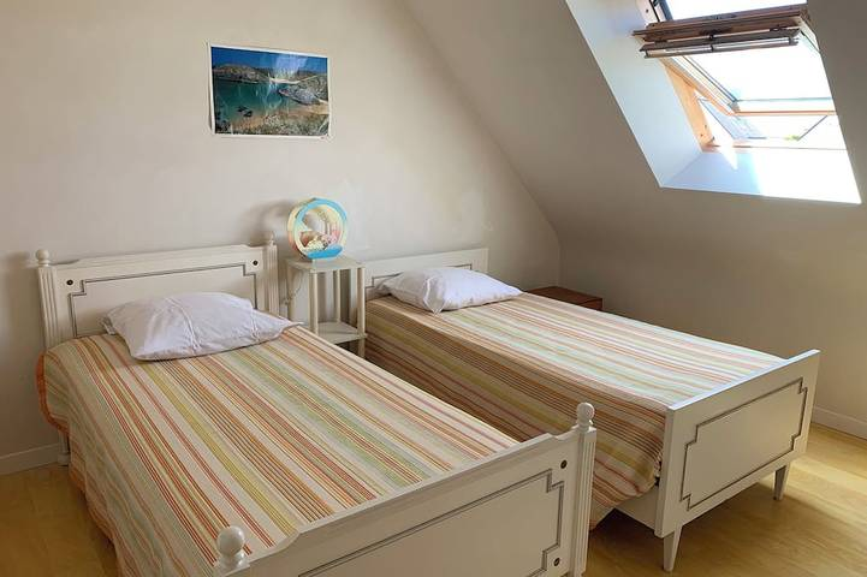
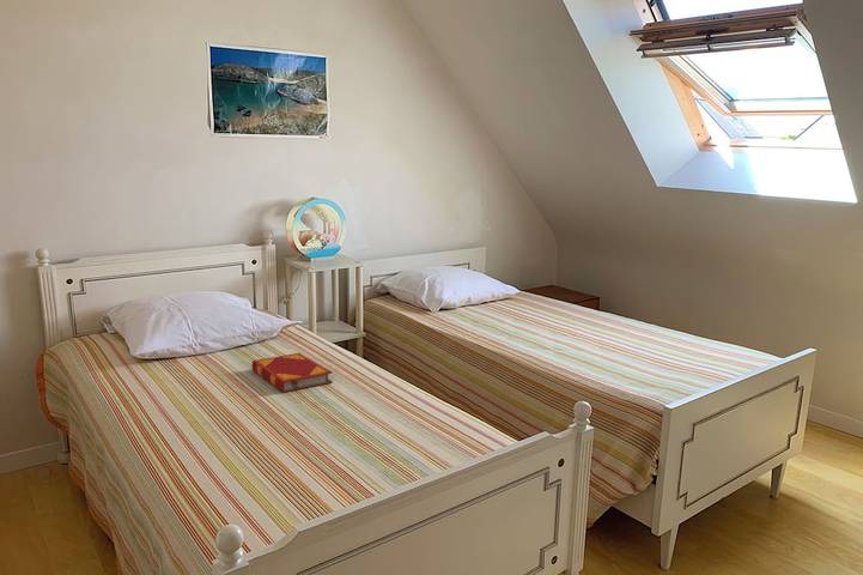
+ hardback book (291, 371)
